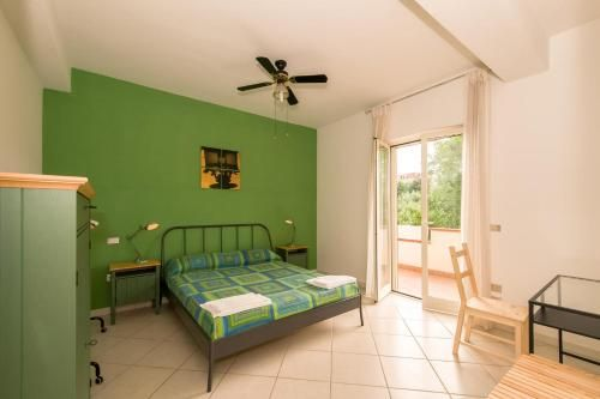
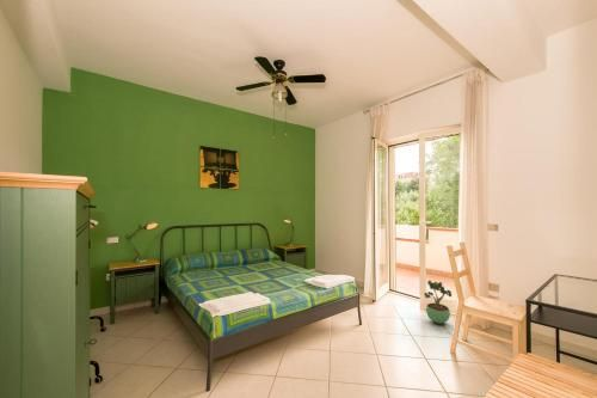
+ potted plant (438, 301)
